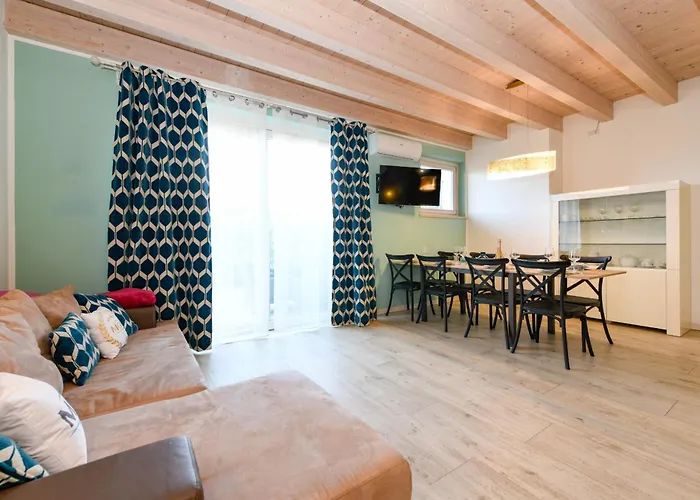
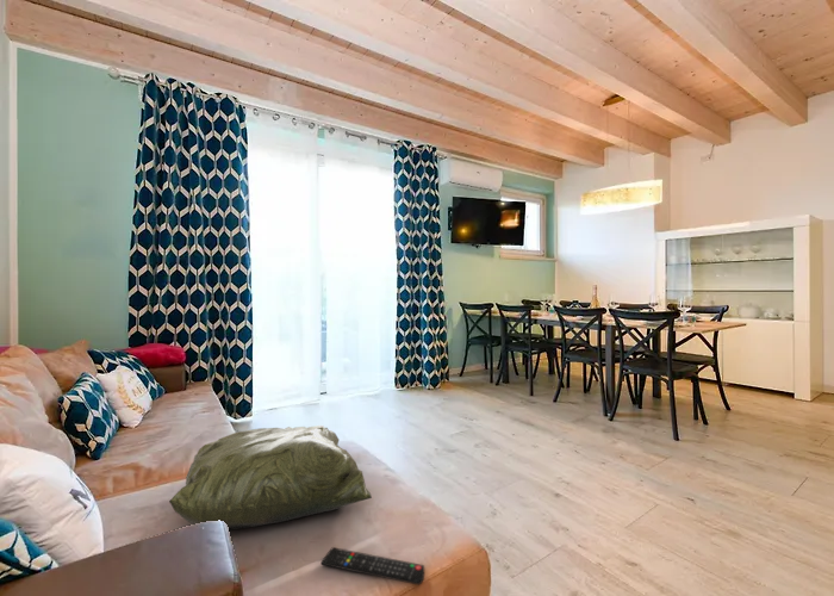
+ cushion (274, 464)
+ remote control (373, 566)
